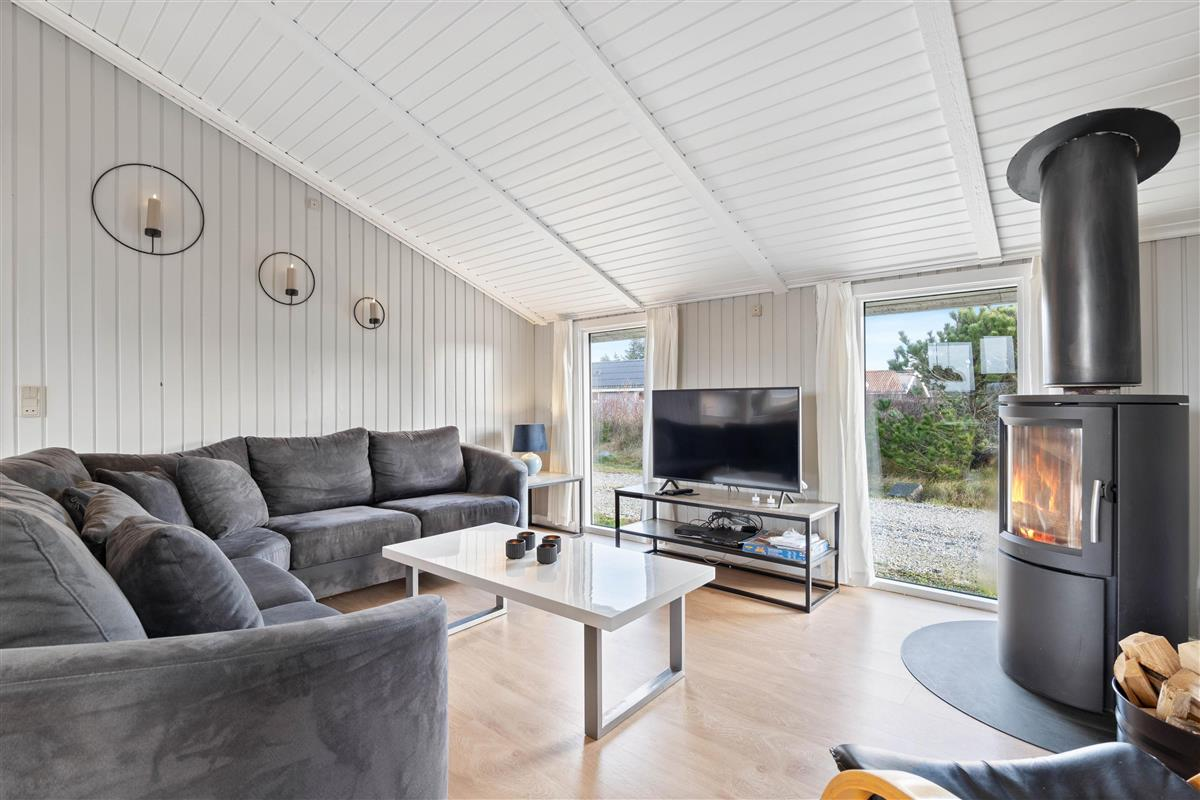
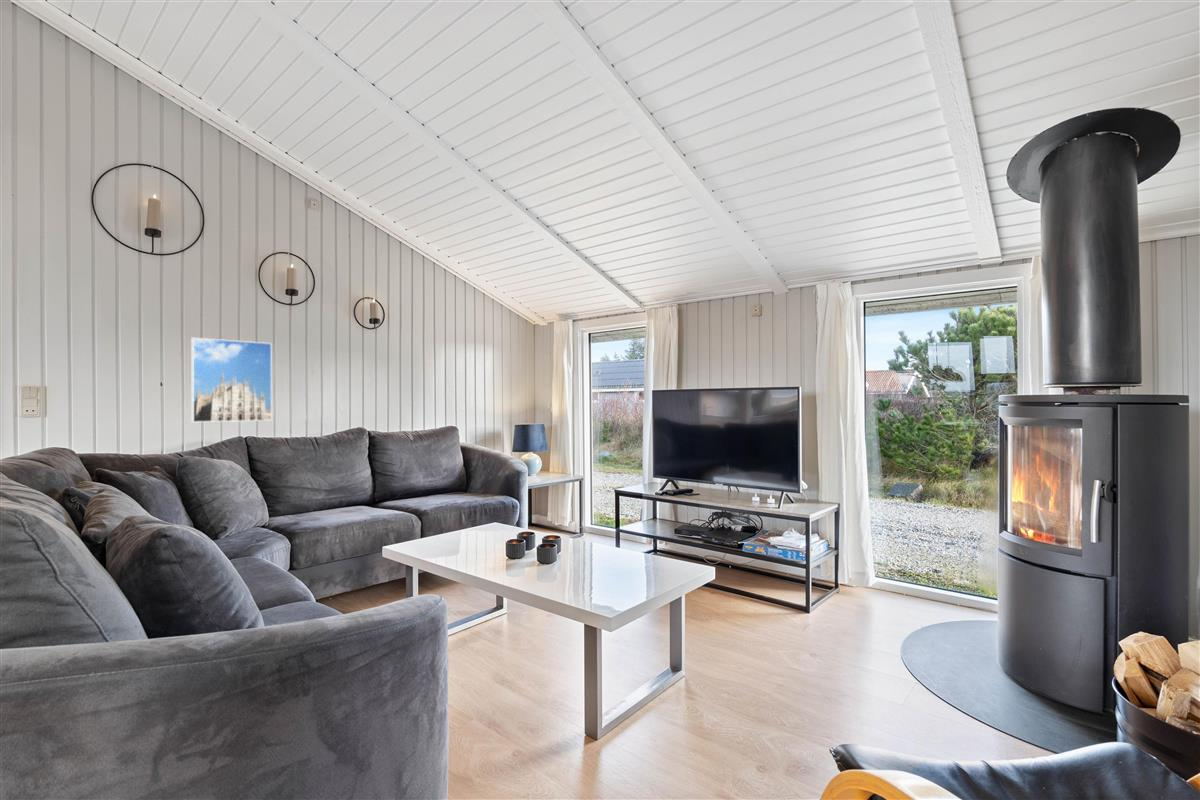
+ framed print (233, 380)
